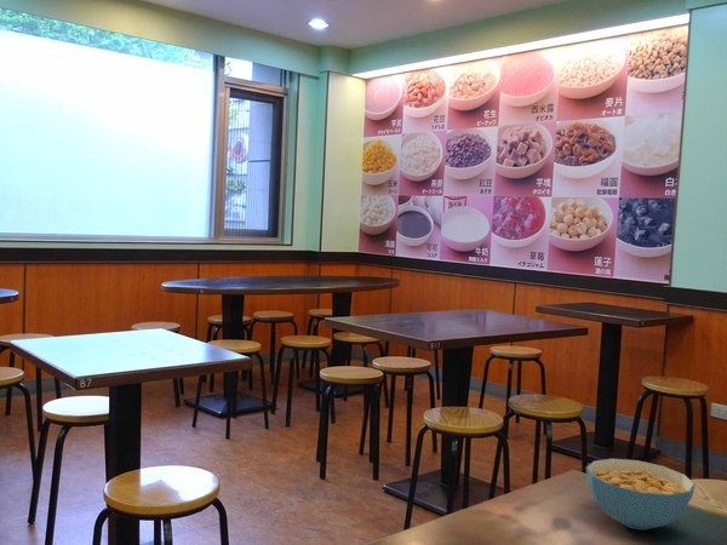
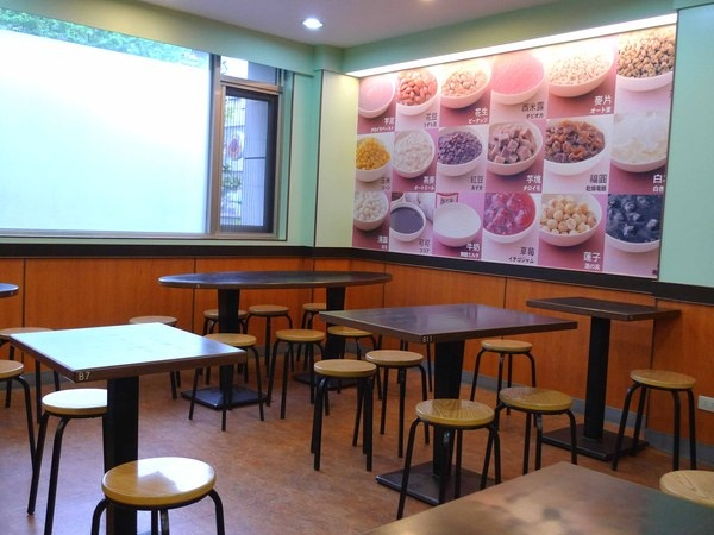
- cereal bowl (637, 499)
